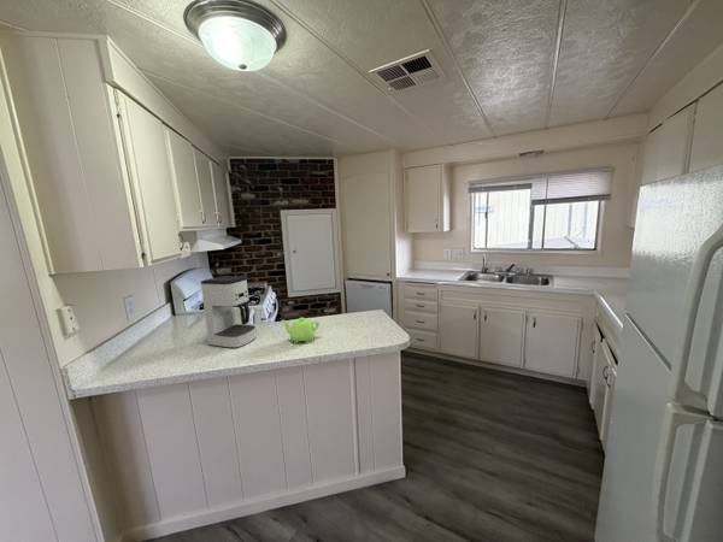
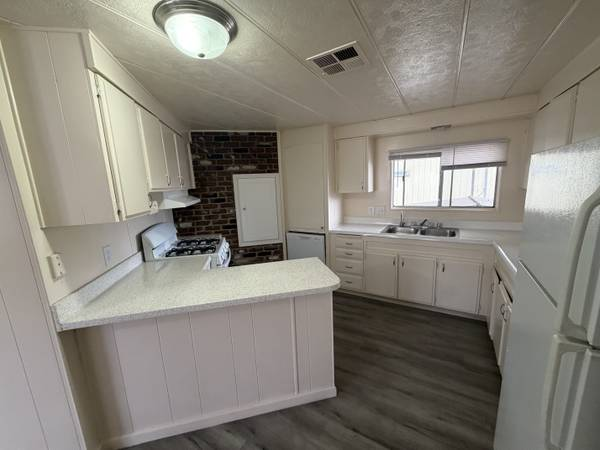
- coffee maker (233, 310)
- teapot (300, 329)
